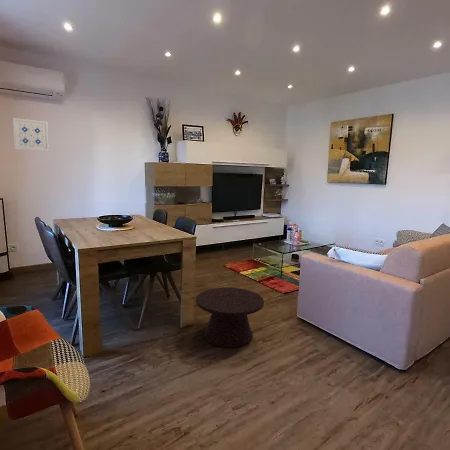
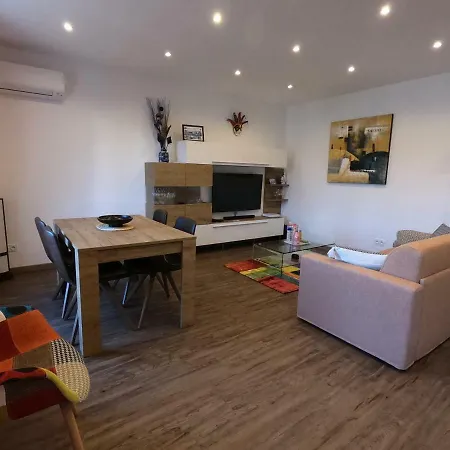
- side table (229, 317)
- wall art (31, 135)
